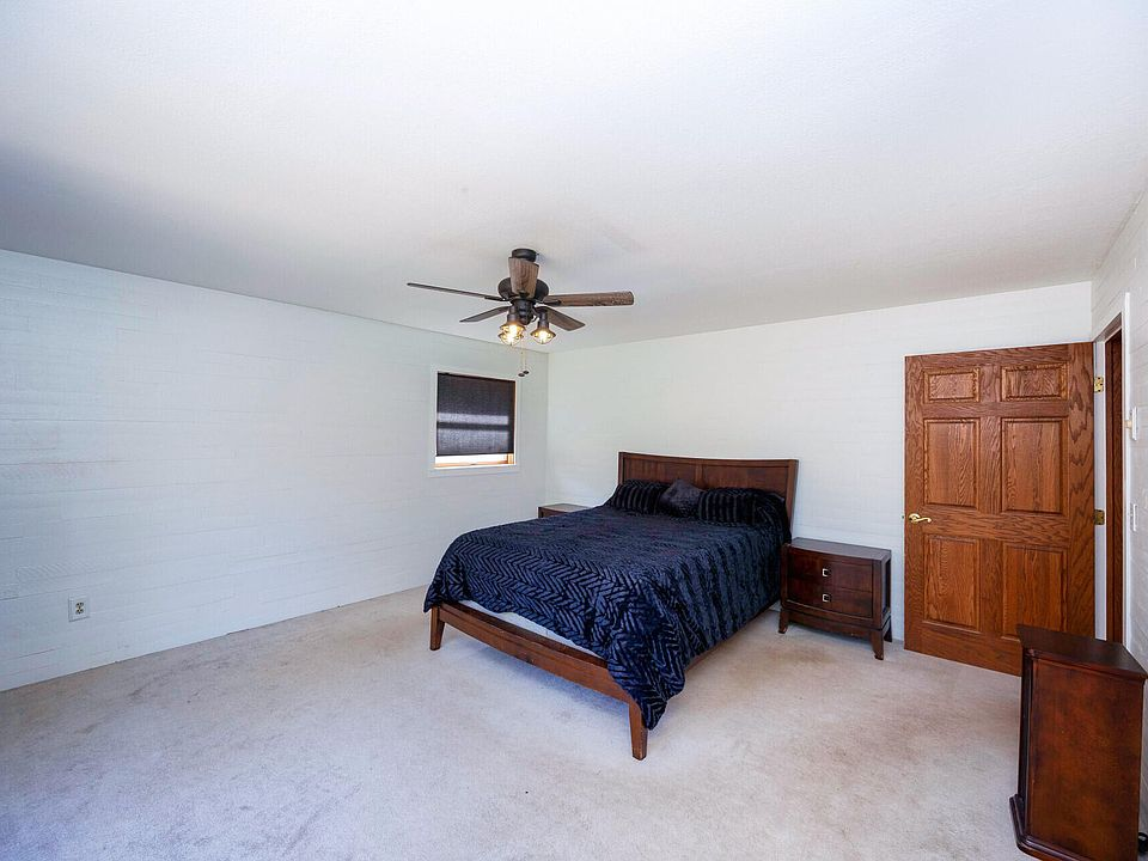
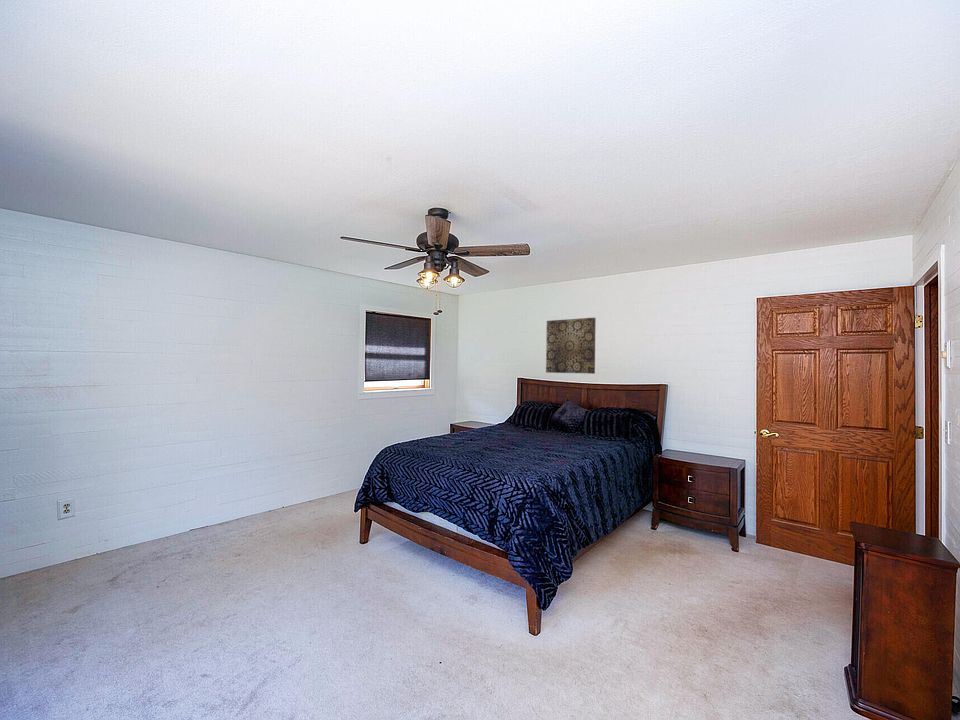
+ wall art (569, 346)
